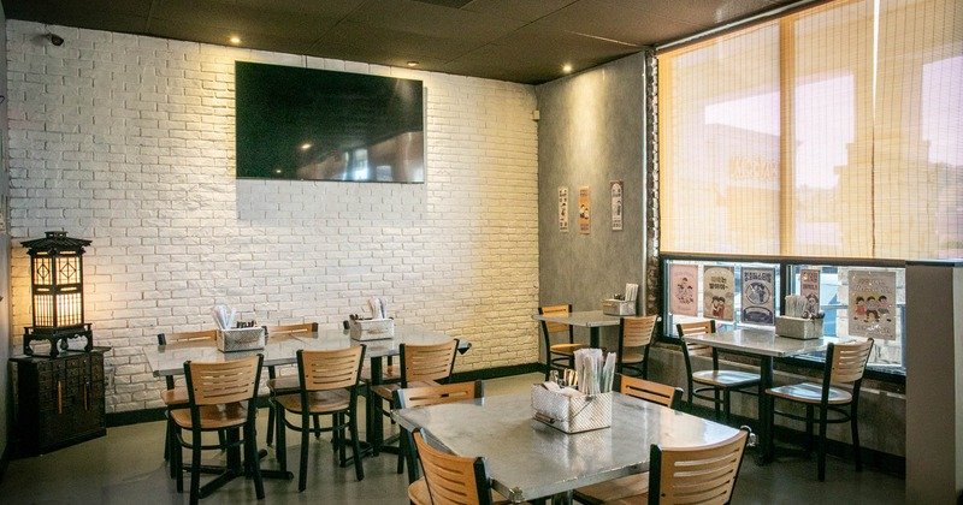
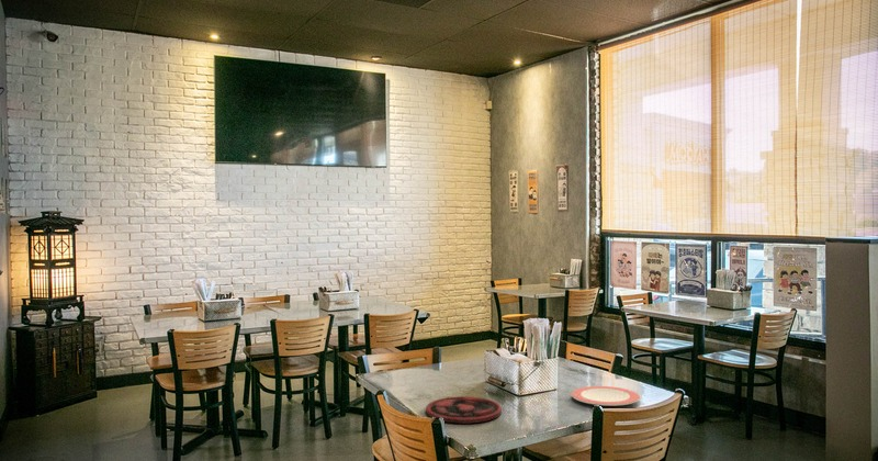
+ plate (463, 408)
+ plate (605, 396)
